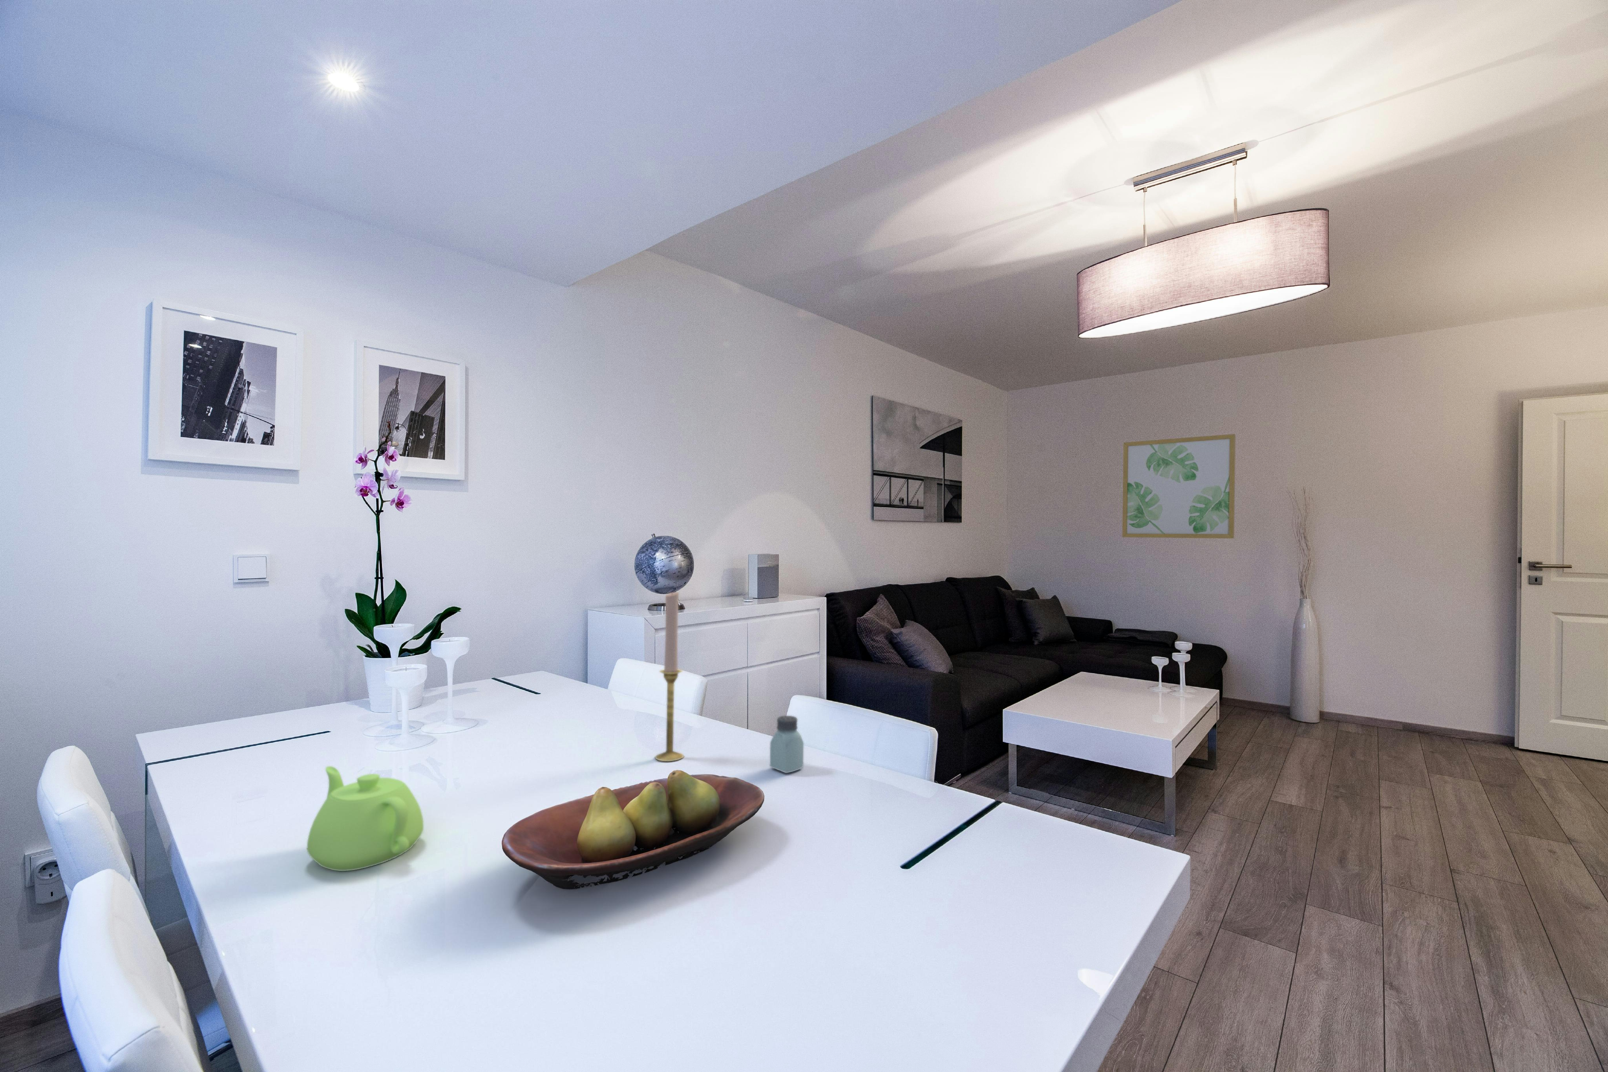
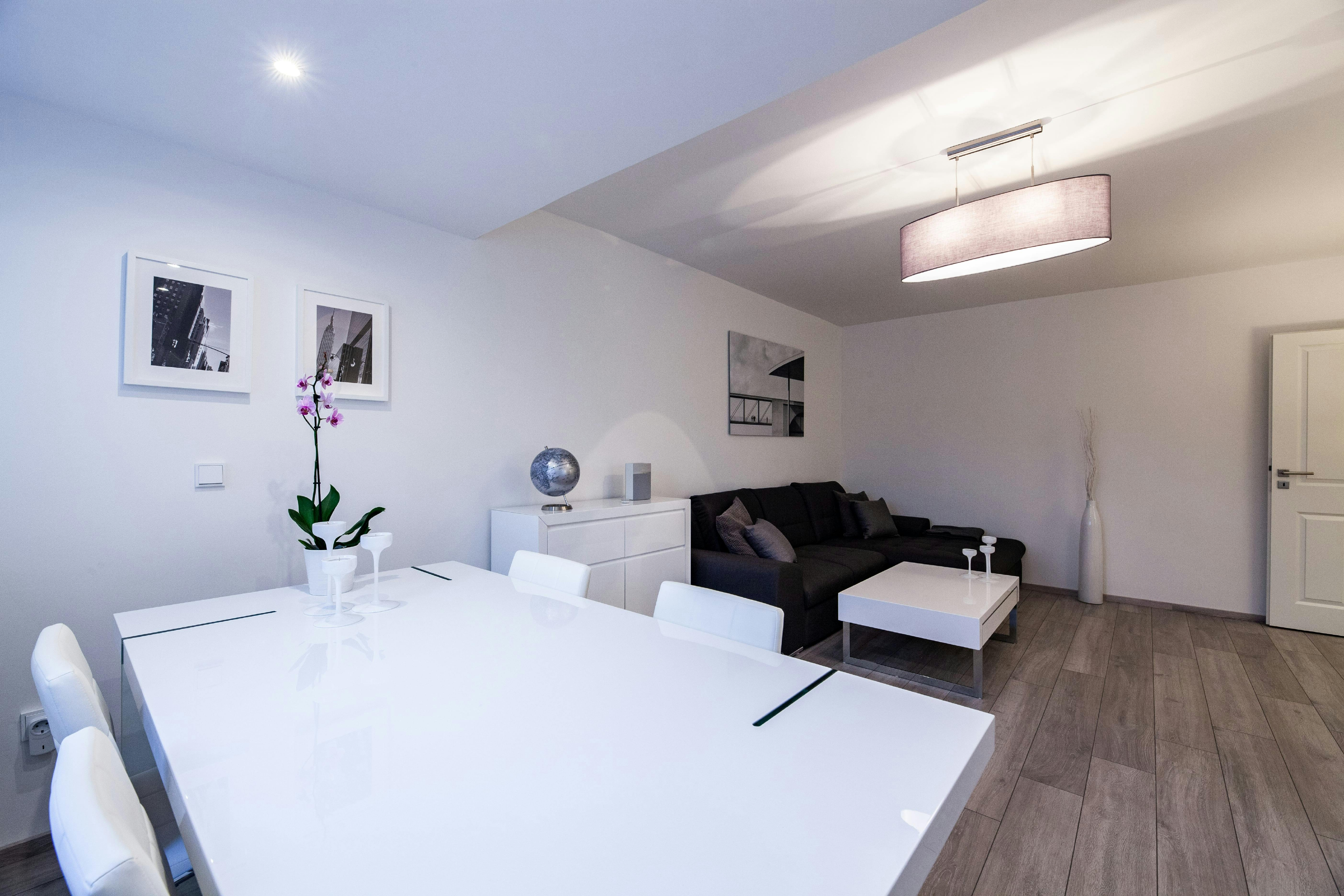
- teapot (364, 811)
- candlestick (670, 674)
- saltshaker (787, 743)
- wall art (1176, 488)
- fruit bowl (642, 817)
